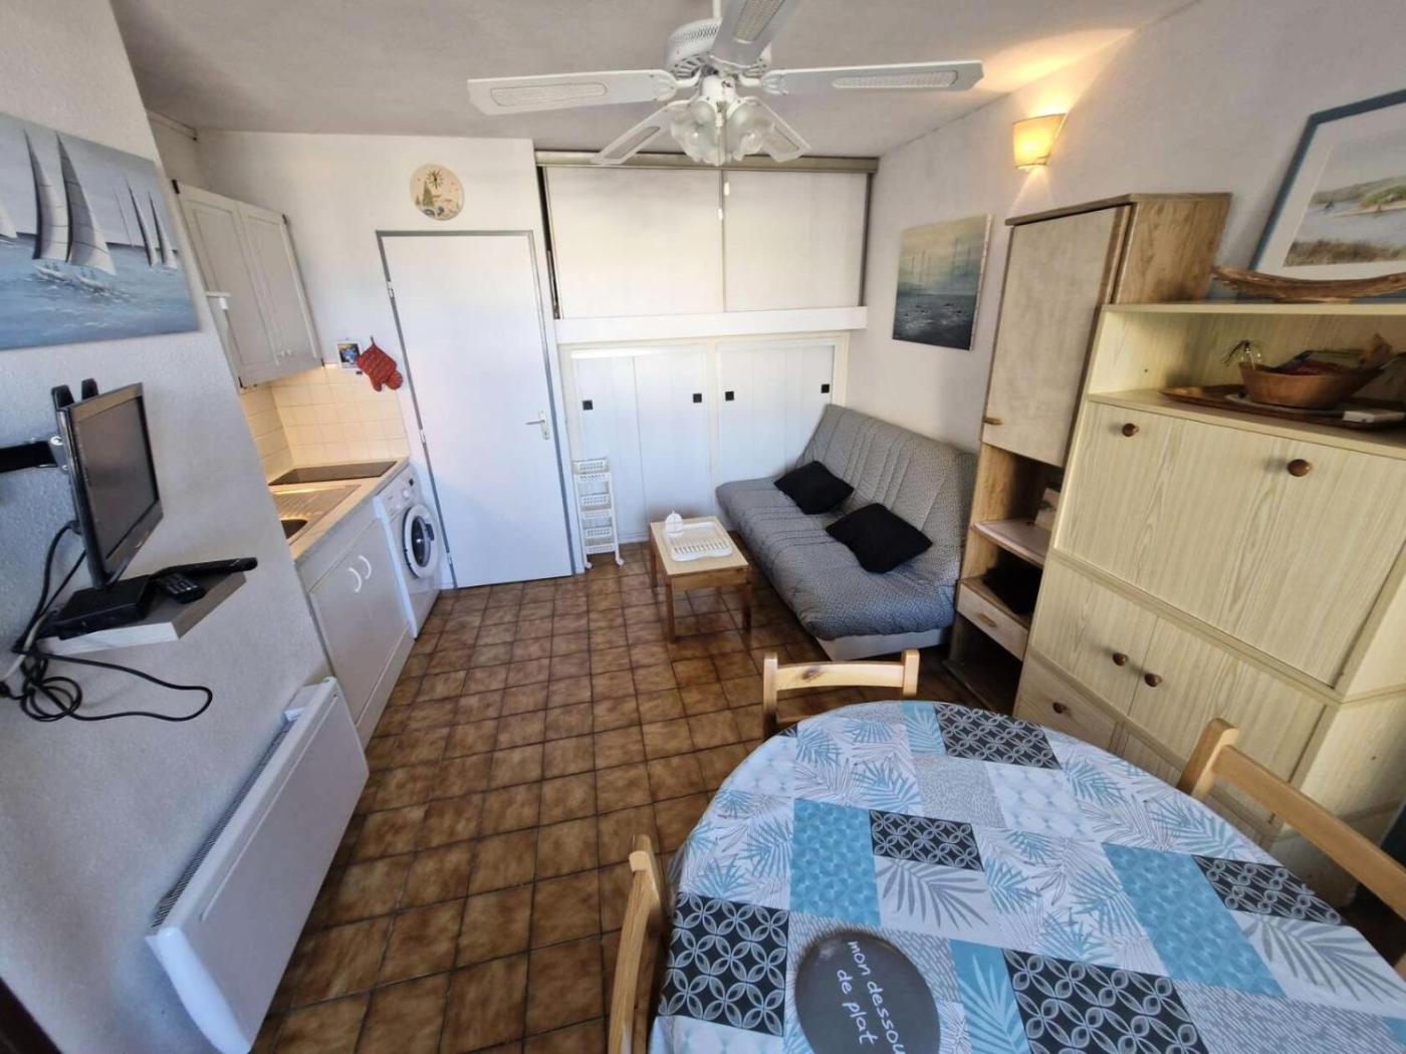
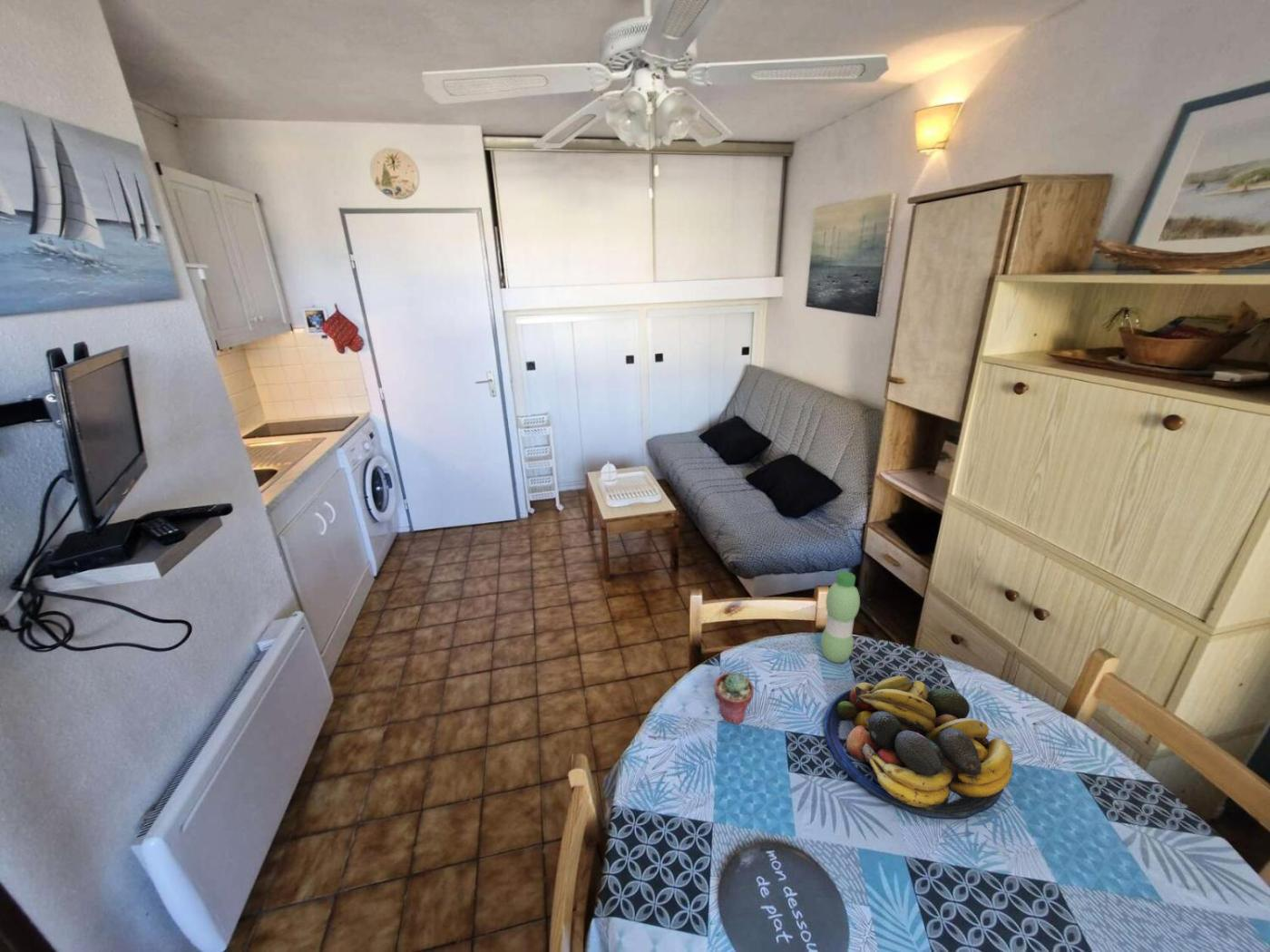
+ potted succulent (733, 694)
+ fruit bowl (912, 722)
+ water bottle (840, 617)
